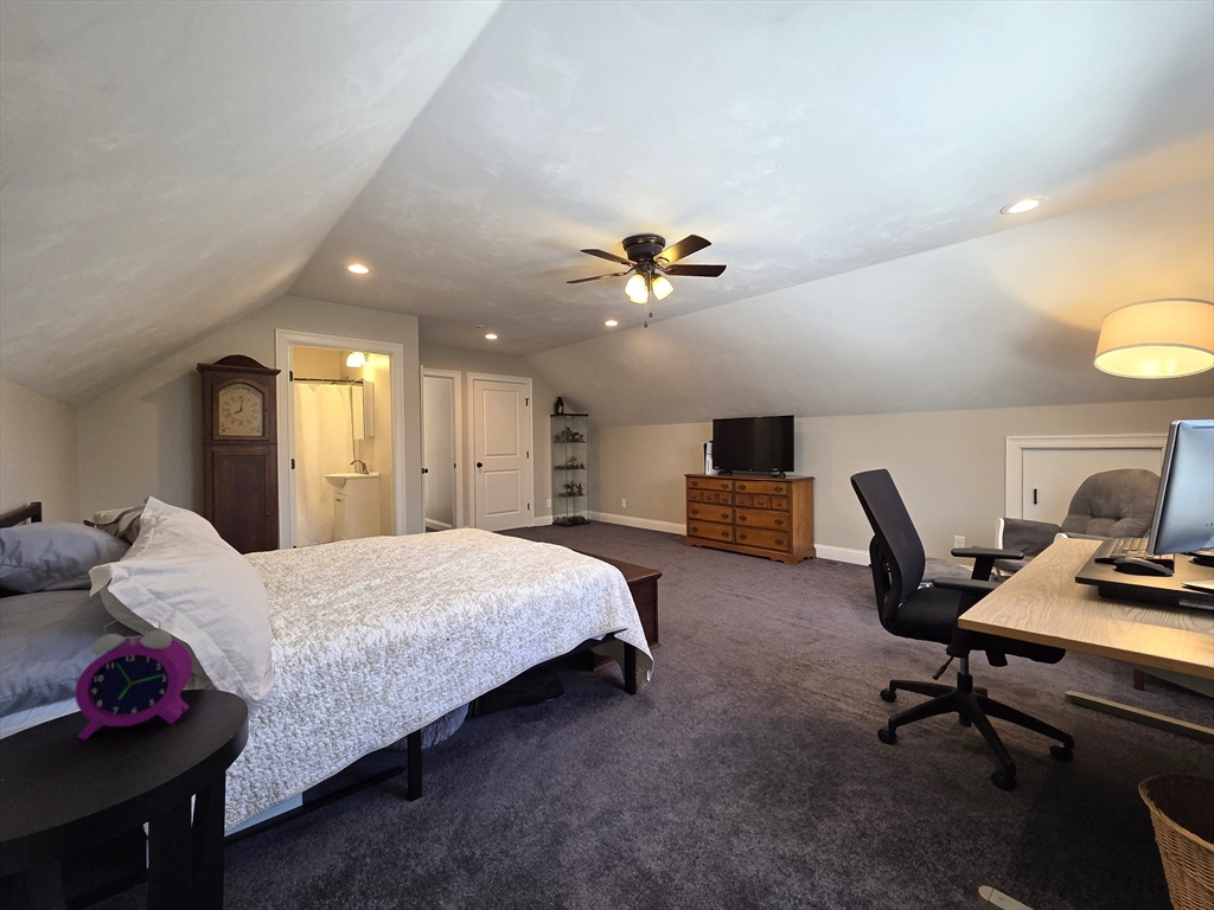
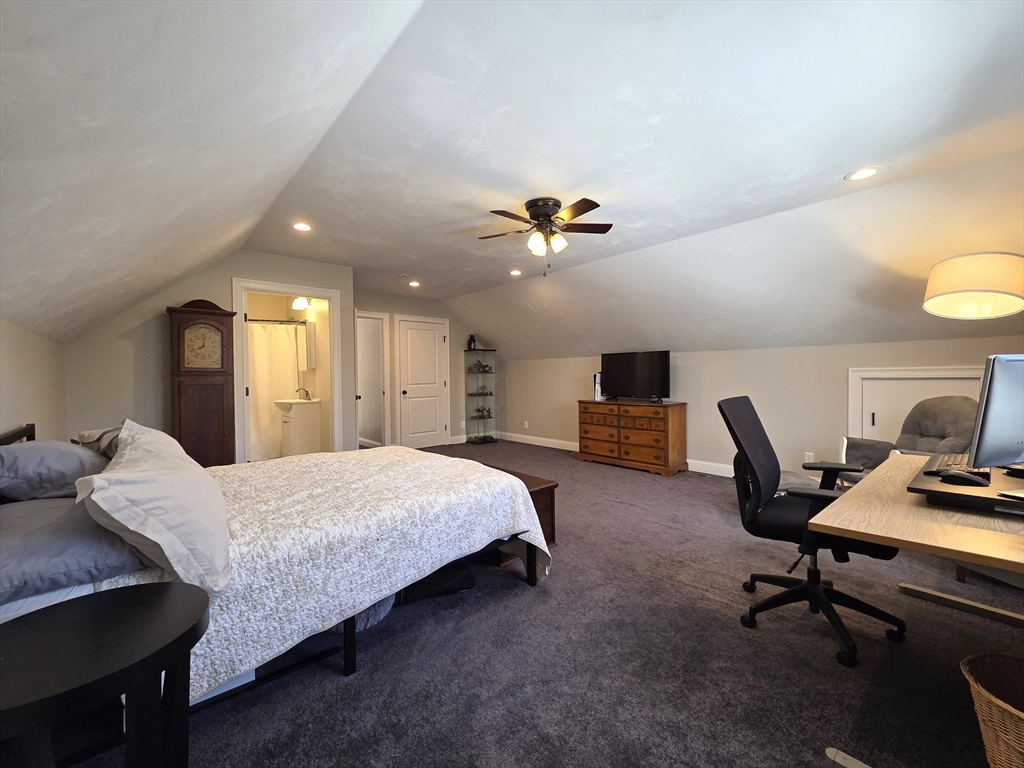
- alarm clock (136, 671)
